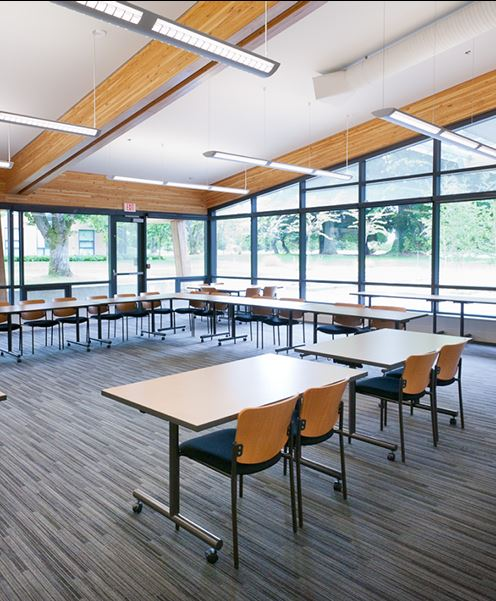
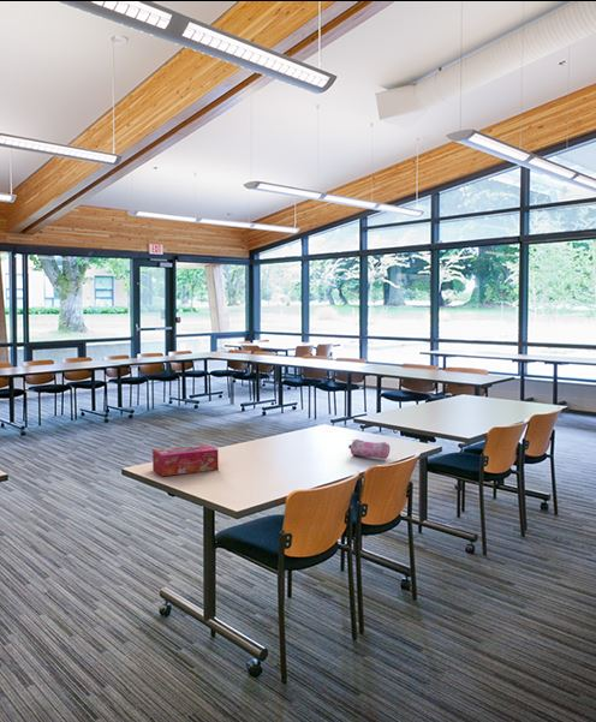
+ tissue box (185, 459)
+ pencil case (369, 448)
